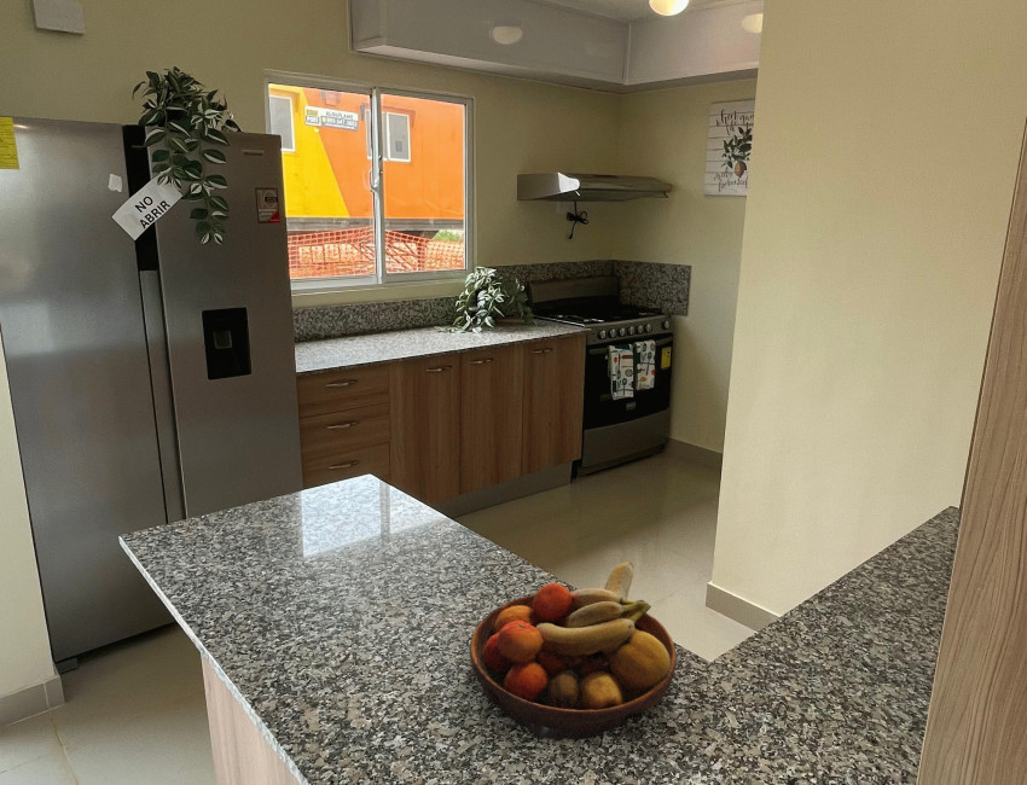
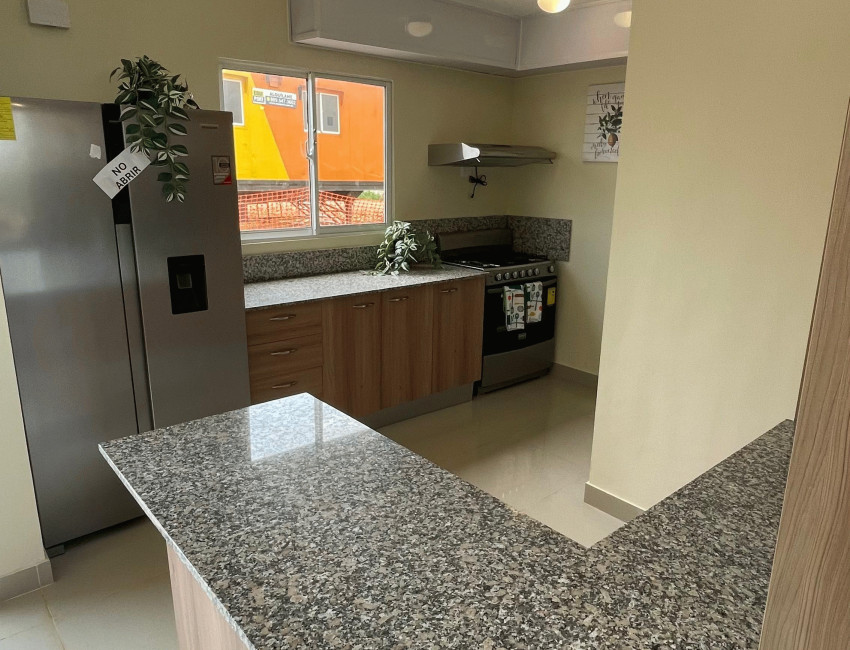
- fruit bowl (571, 634)
